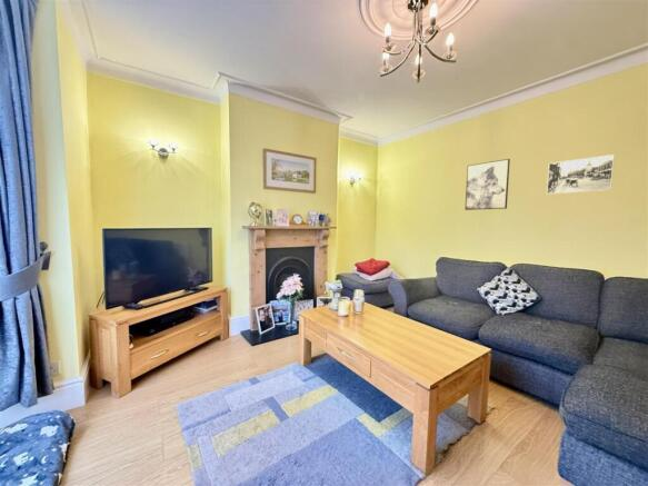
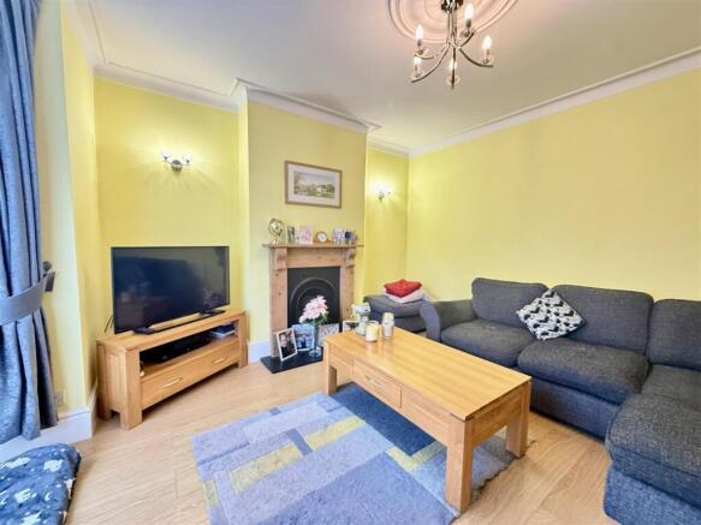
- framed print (578, 176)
- wall art (486, 186)
